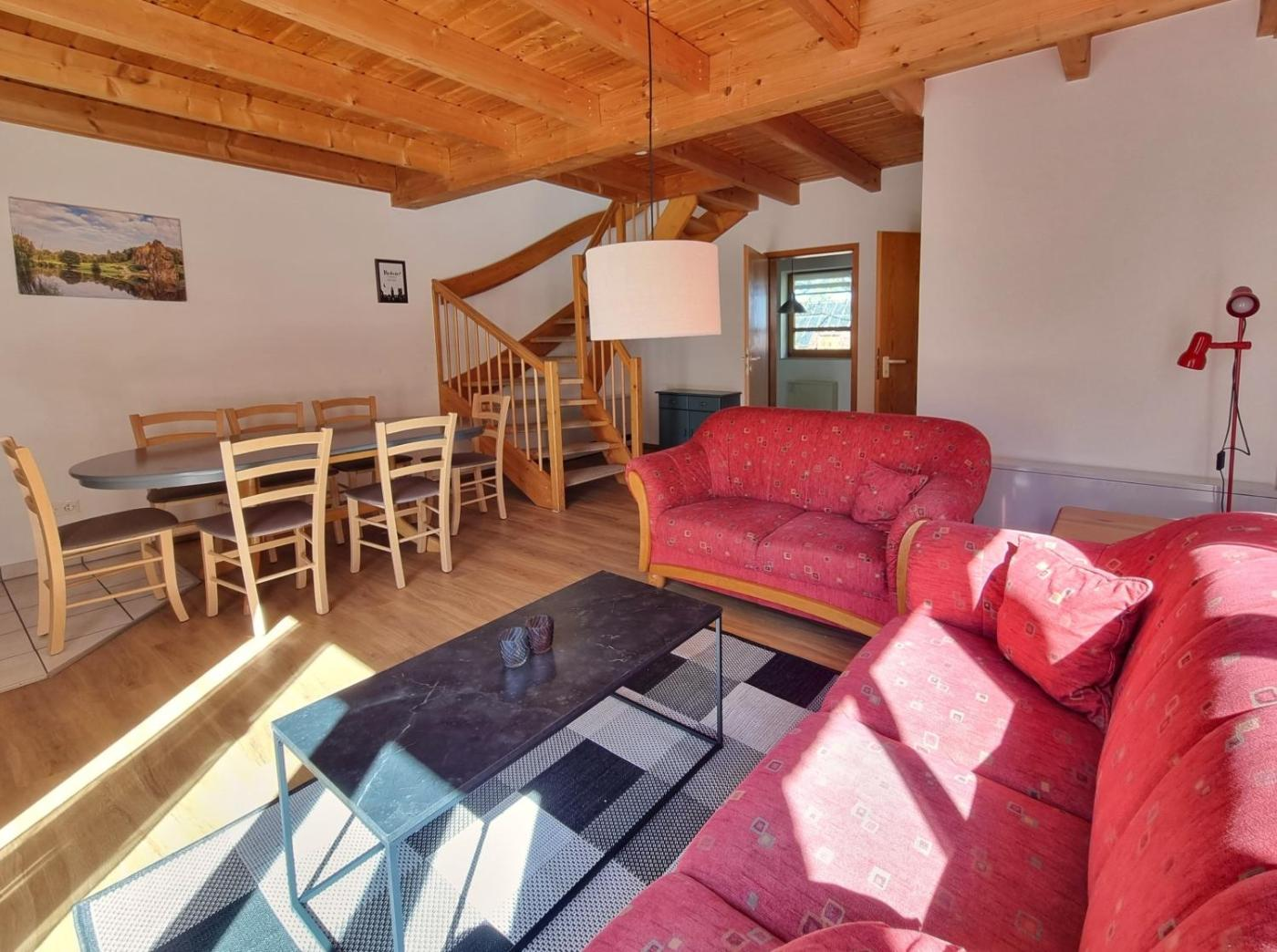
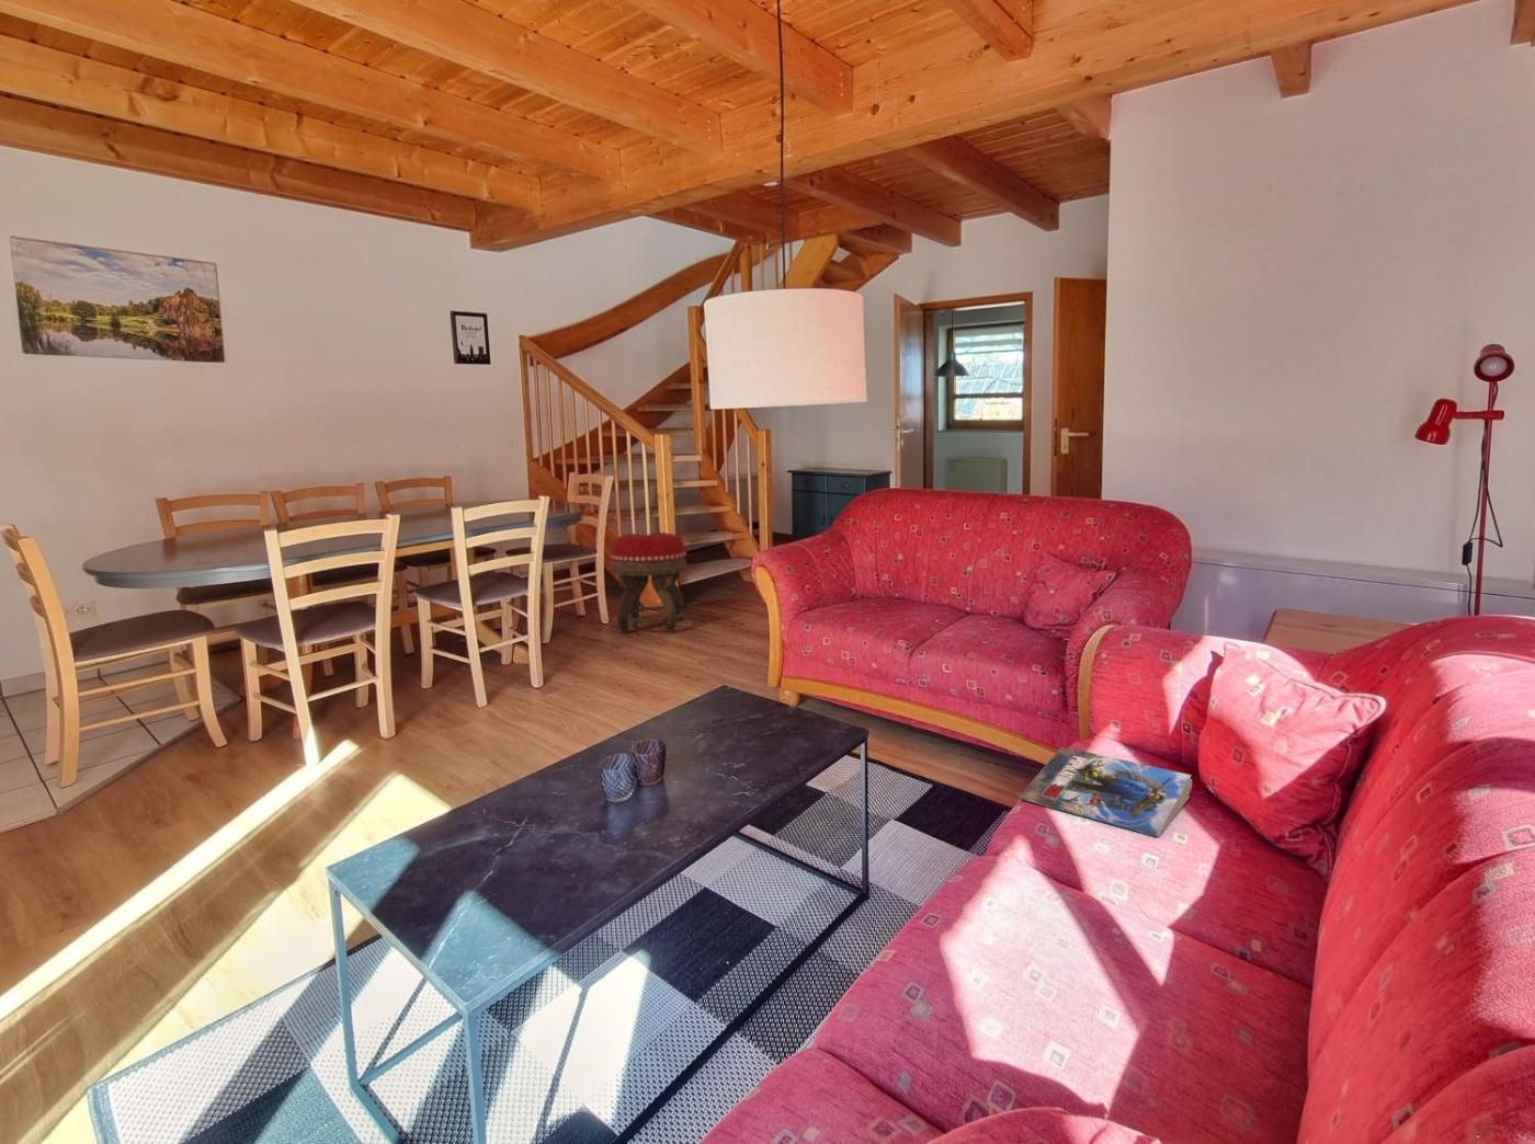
+ magazine (1105, 786)
+ footstool (648, 579)
